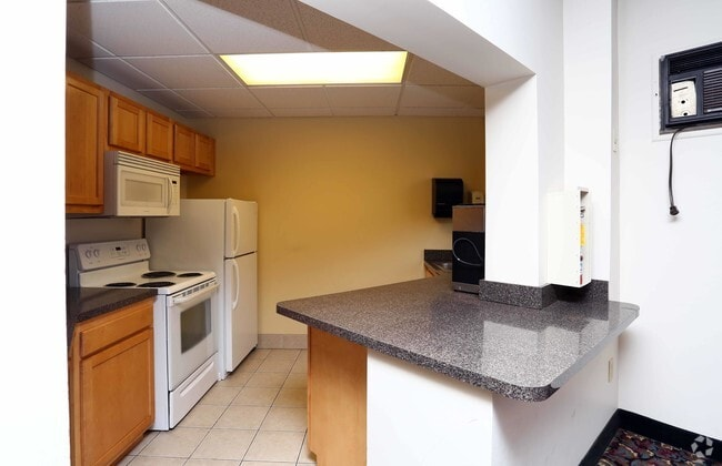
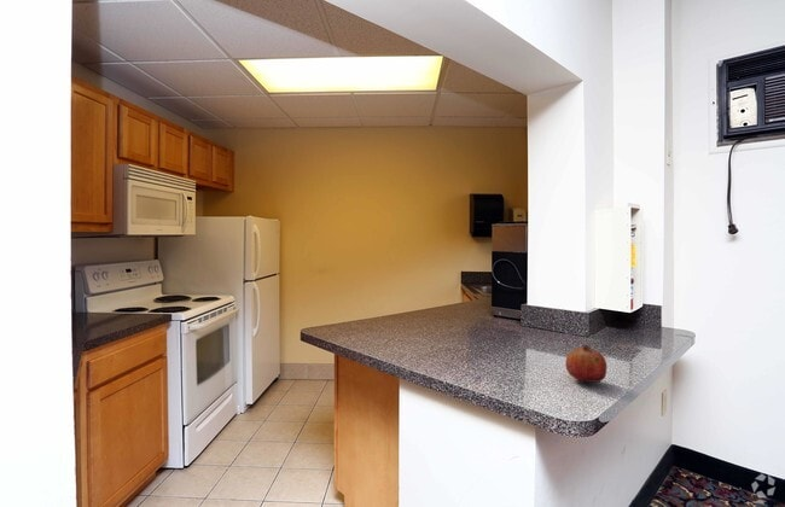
+ fruit (586, 363)
